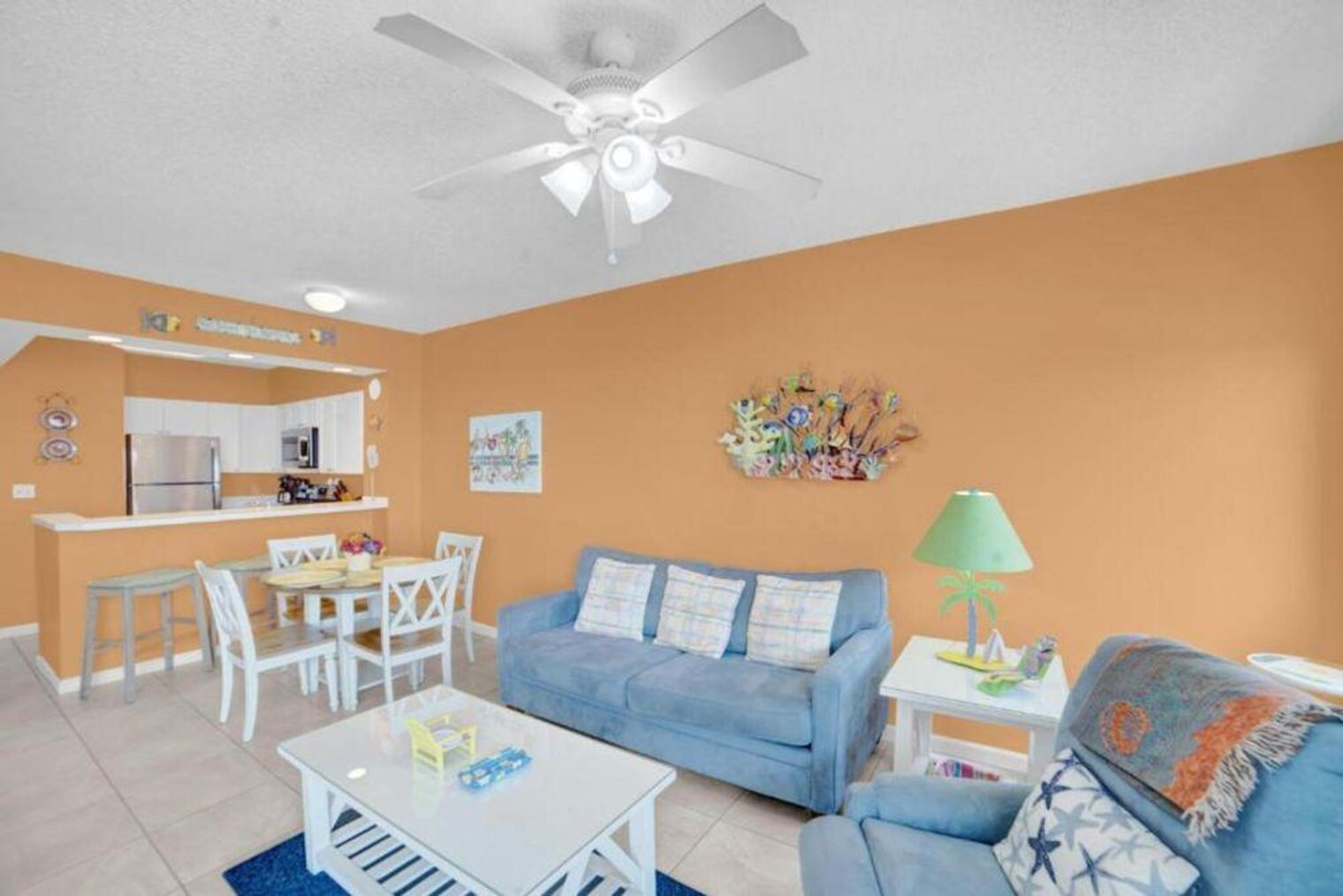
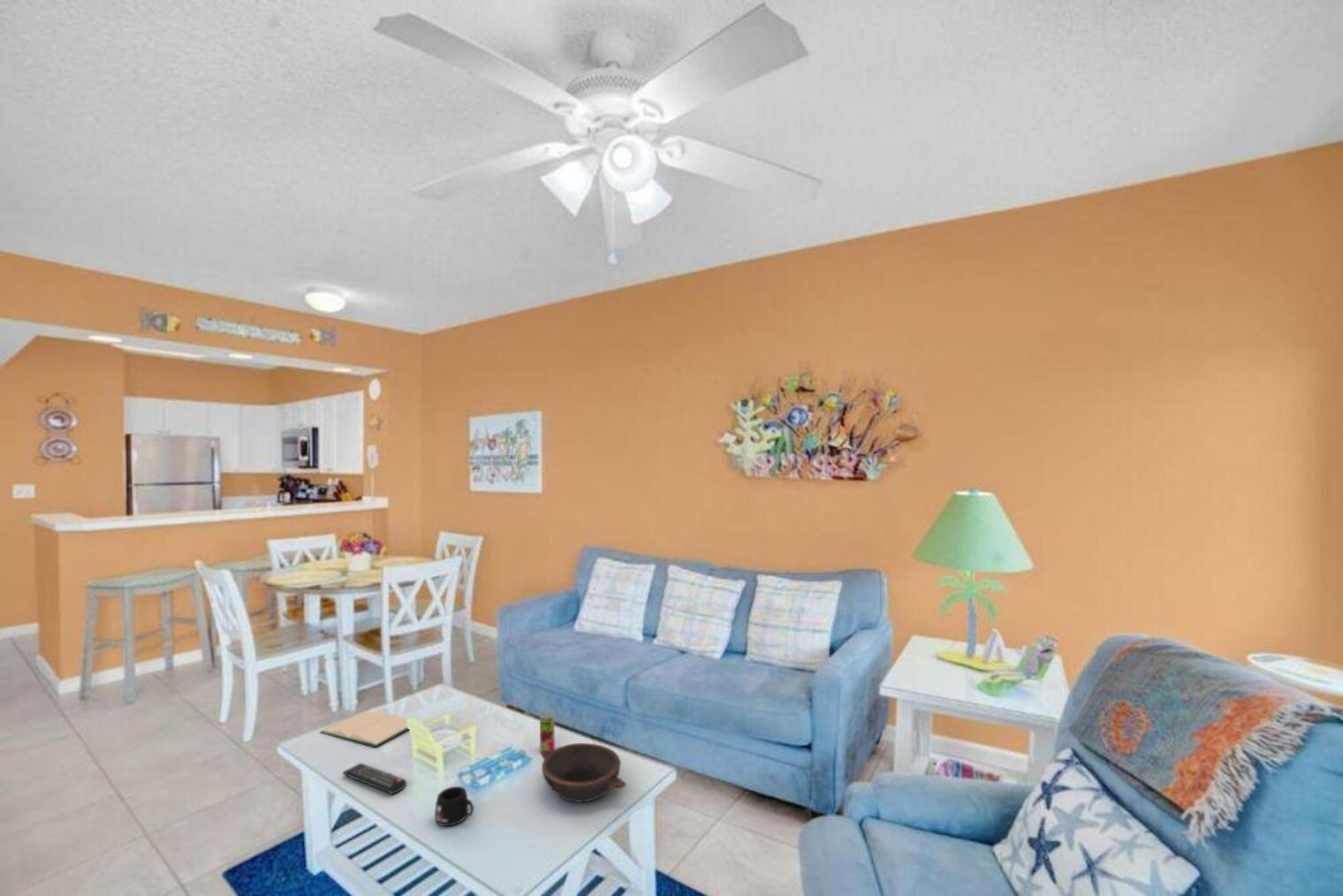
+ mug (456, 807)
+ beverage can (547, 732)
+ bowl (581, 774)
+ remote control (374, 778)
+ hardback book (368, 725)
